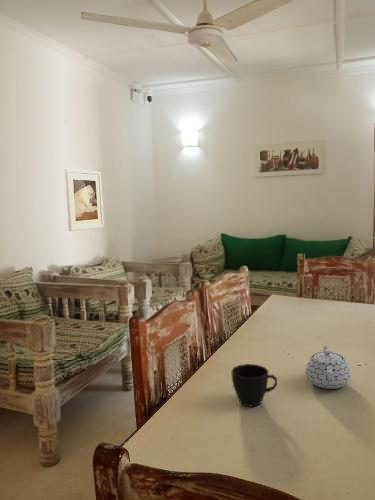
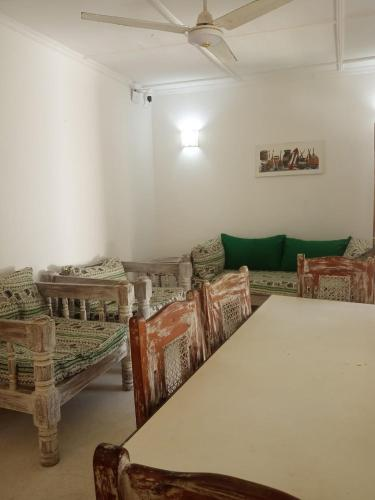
- teapot (327, 365)
- cup (252, 386)
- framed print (85, 200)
